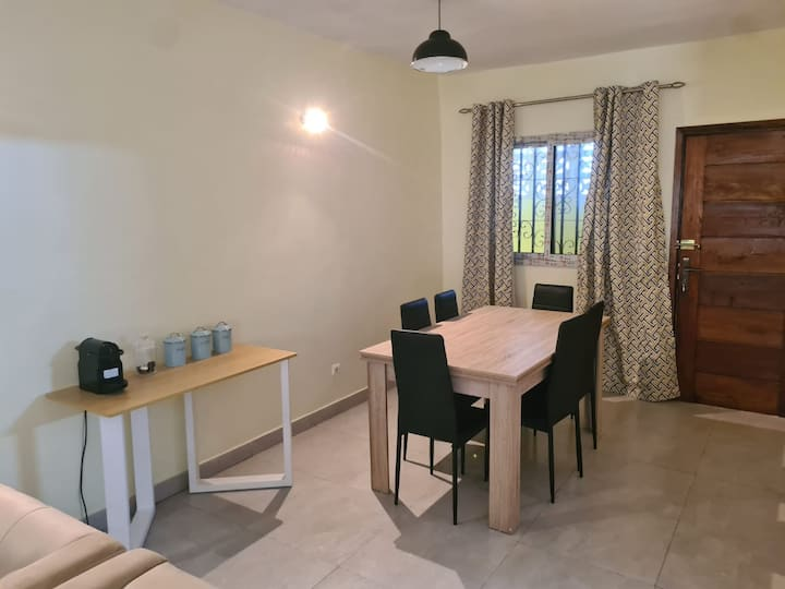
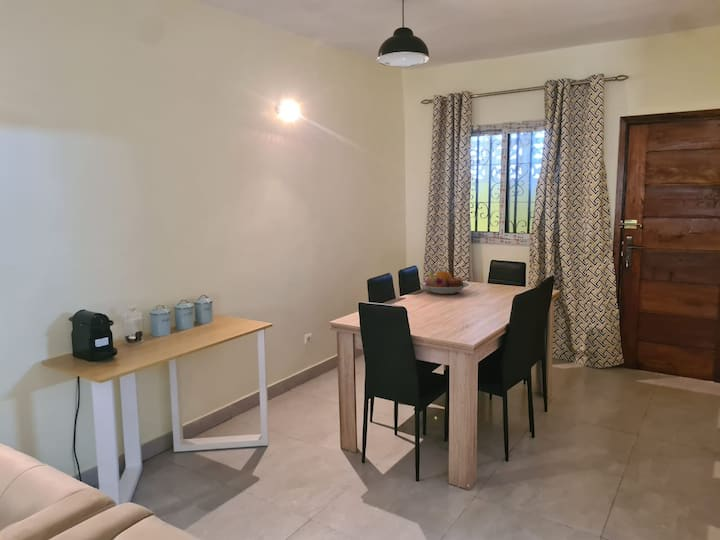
+ fruit bowl (444, 282)
